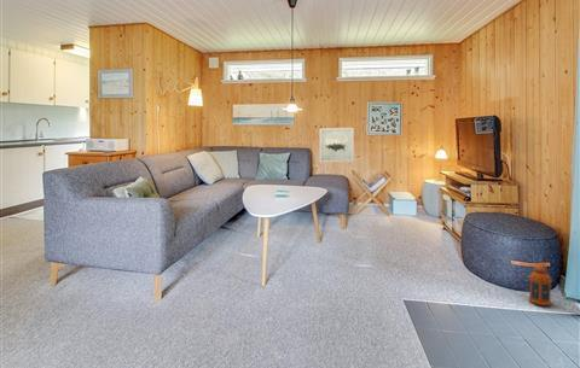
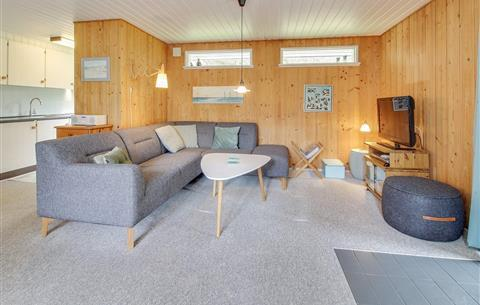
- lantern (539, 281)
- wall art (336, 145)
